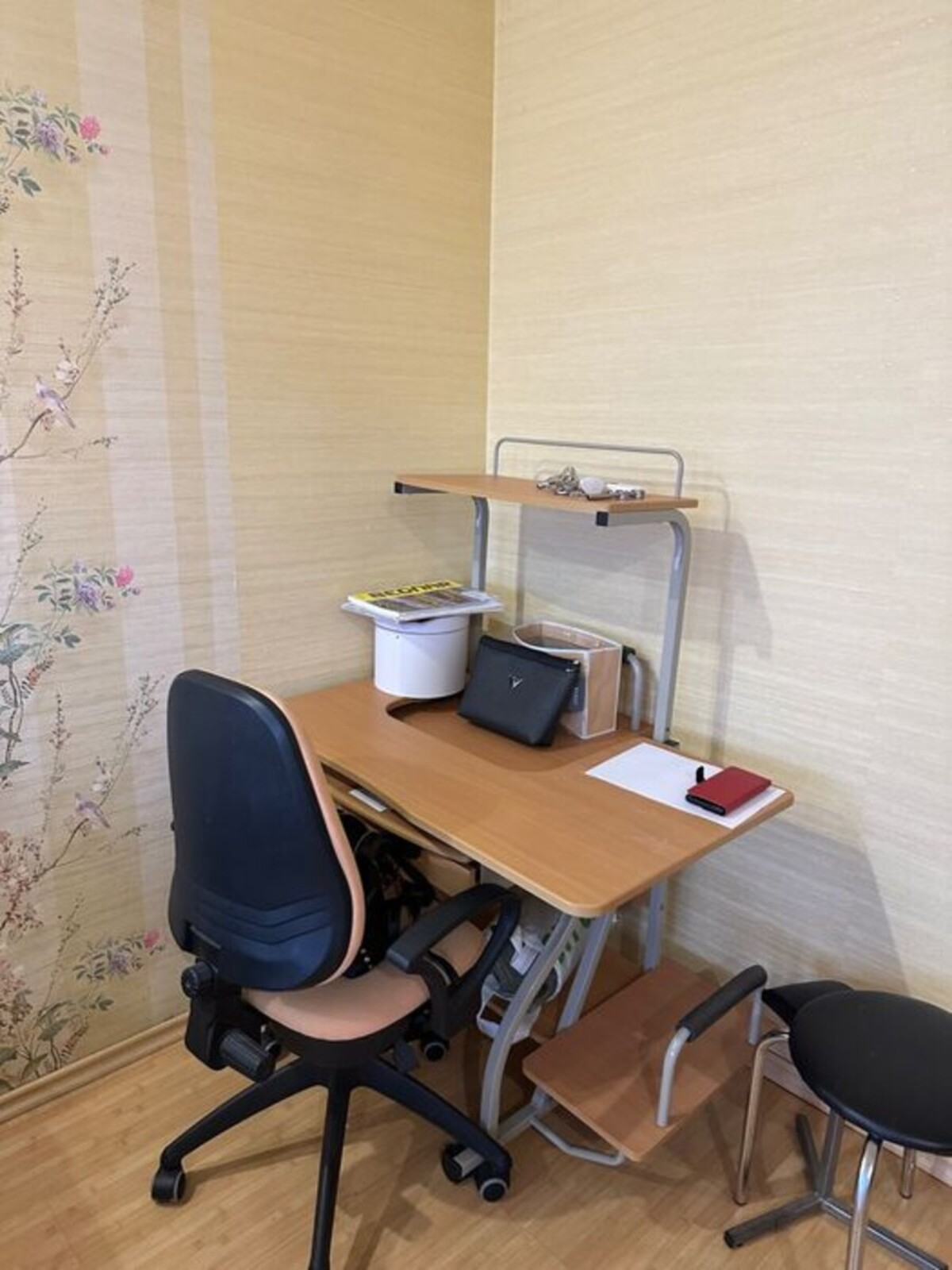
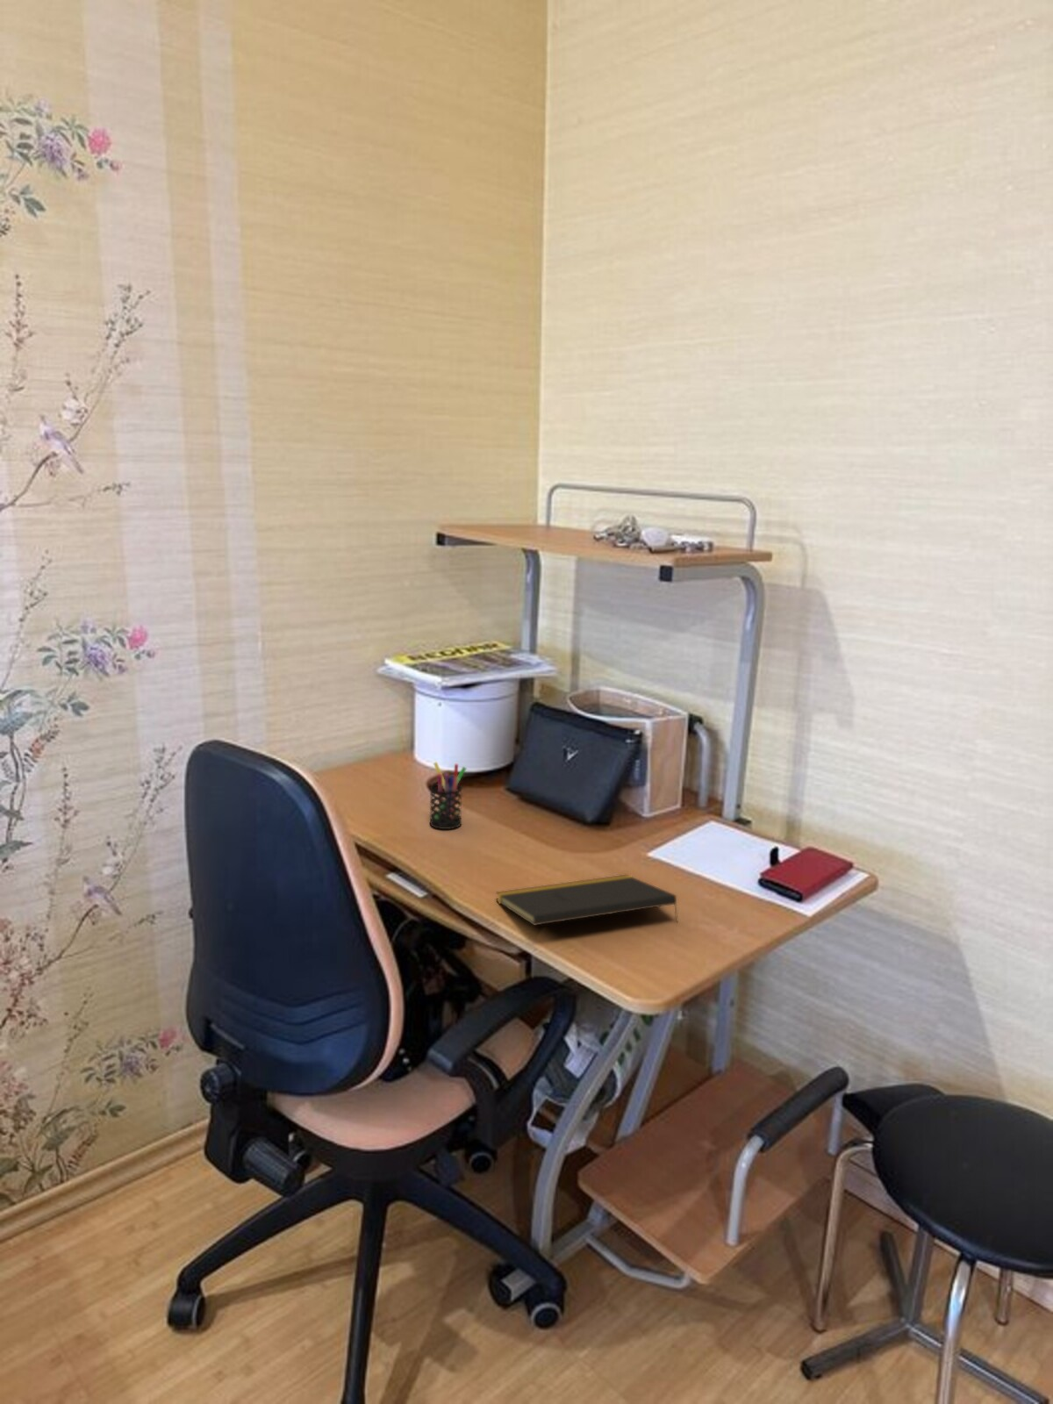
+ pen holder (449, 792)
+ notepad (584, 898)
